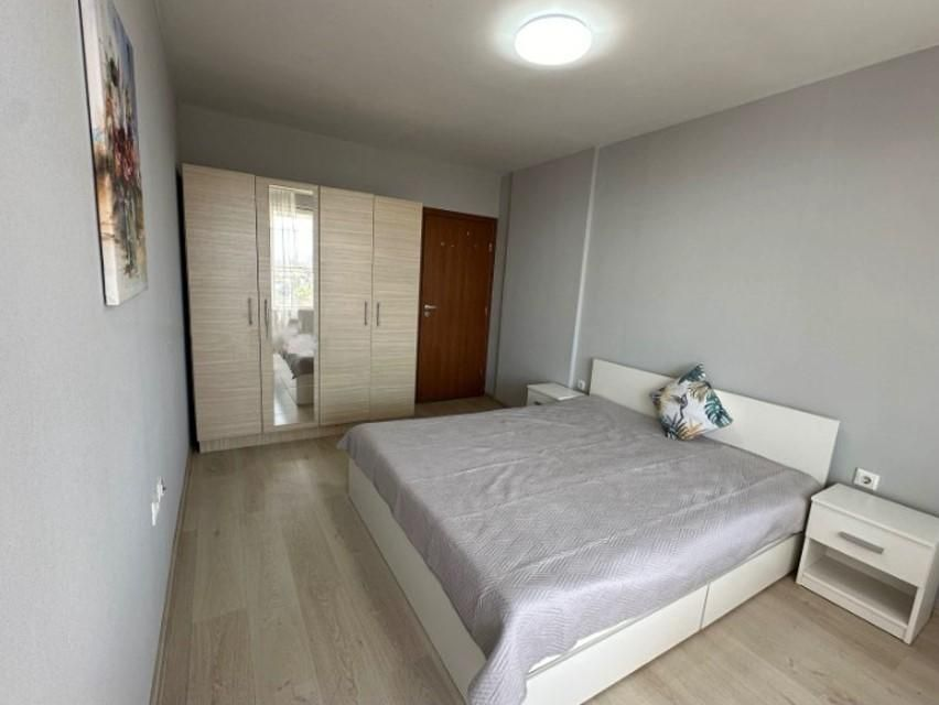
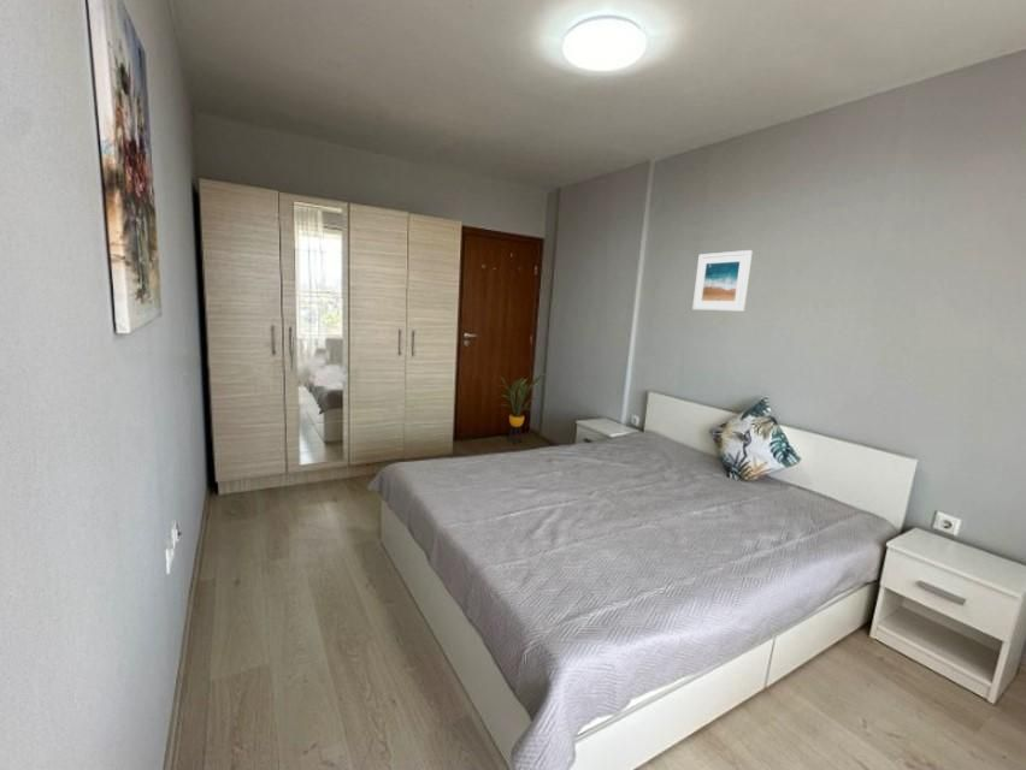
+ house plant (521, 408)
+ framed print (720, 282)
